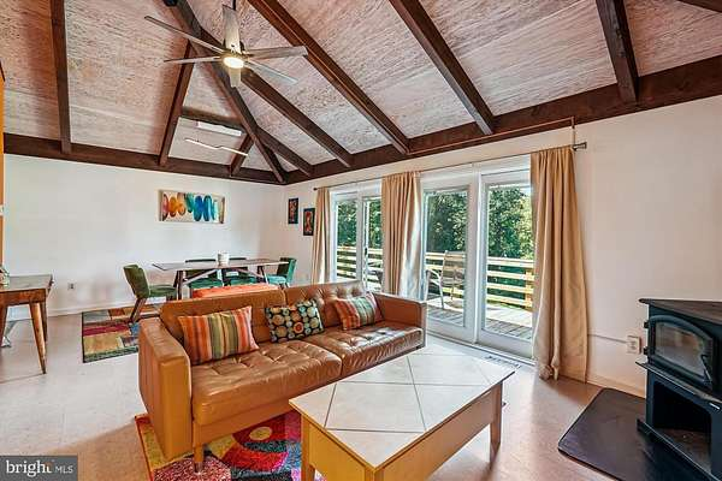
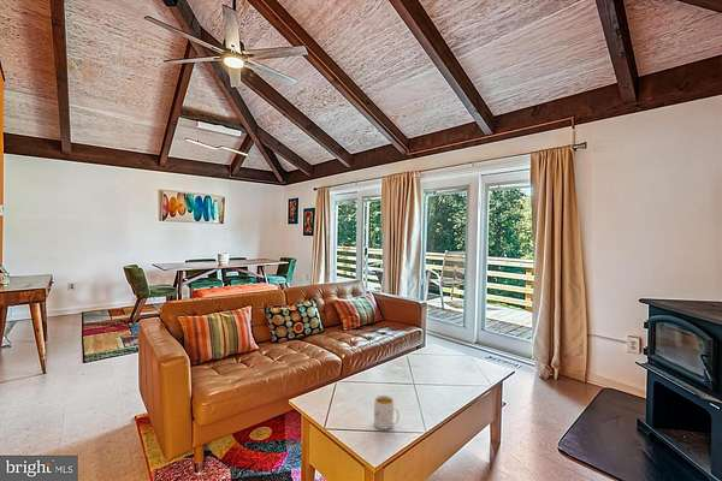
+ mug (386, 412)
